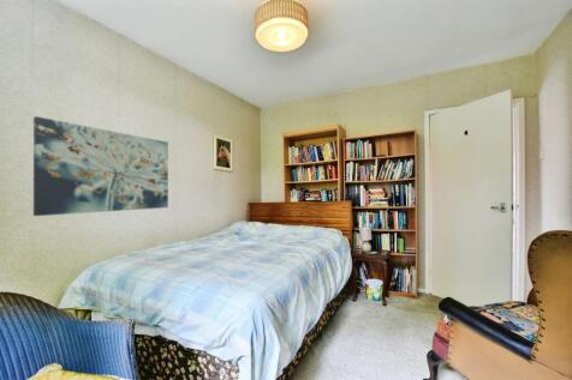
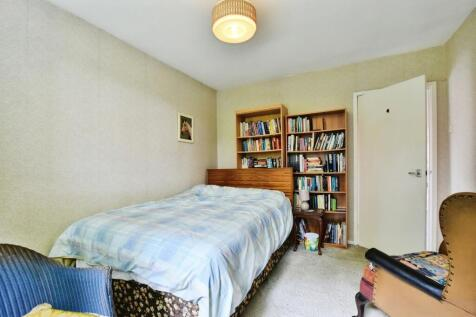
- wall art (114, 171)
